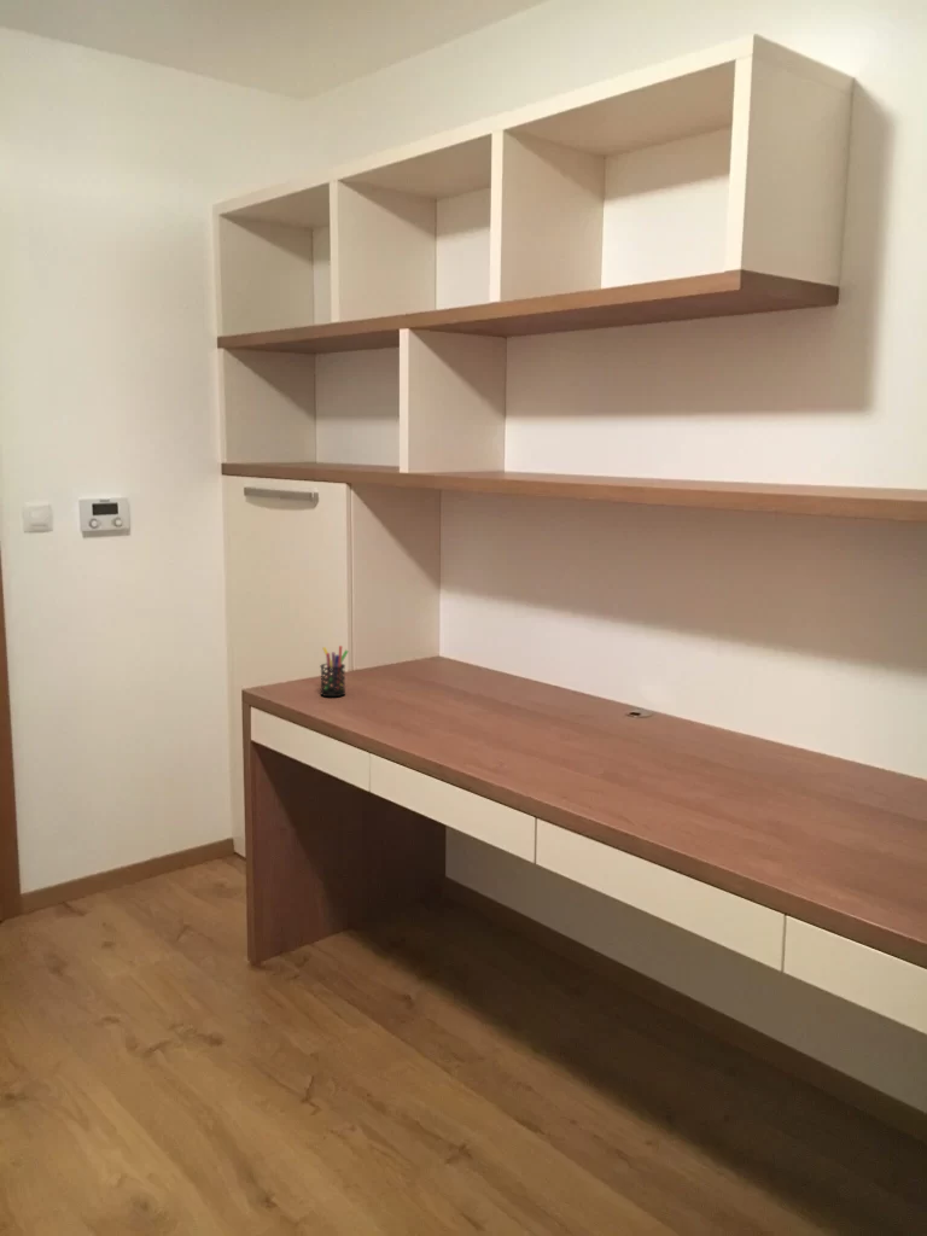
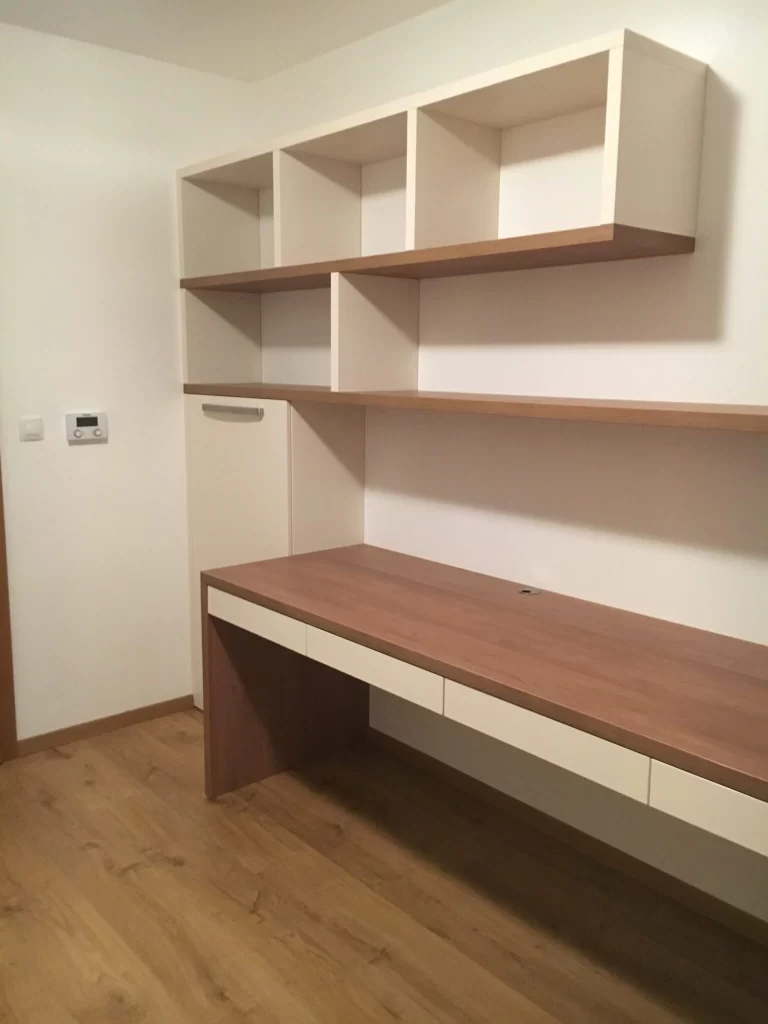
- pen holder (336, 669)
